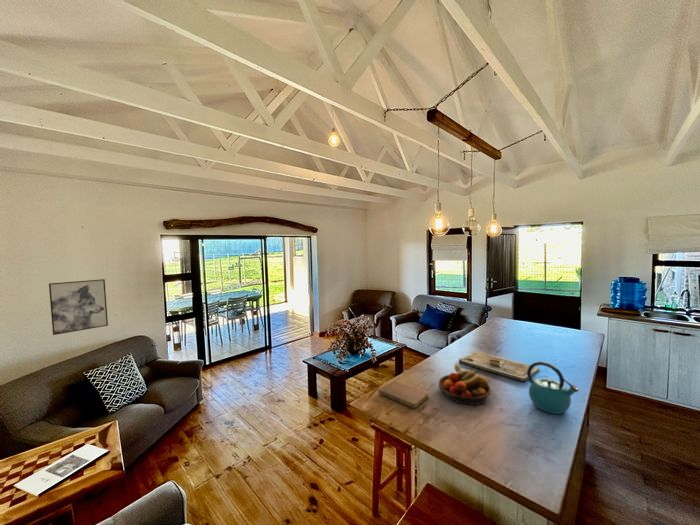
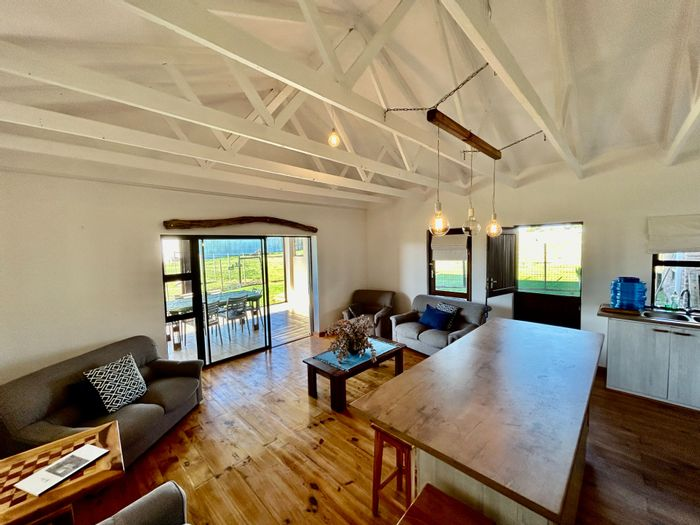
- kettle (551, 386)
- wall art (80, 305)
- fruit bowl (463, 382)
- cutting board (497, 361)
- notebook (403, 393)
